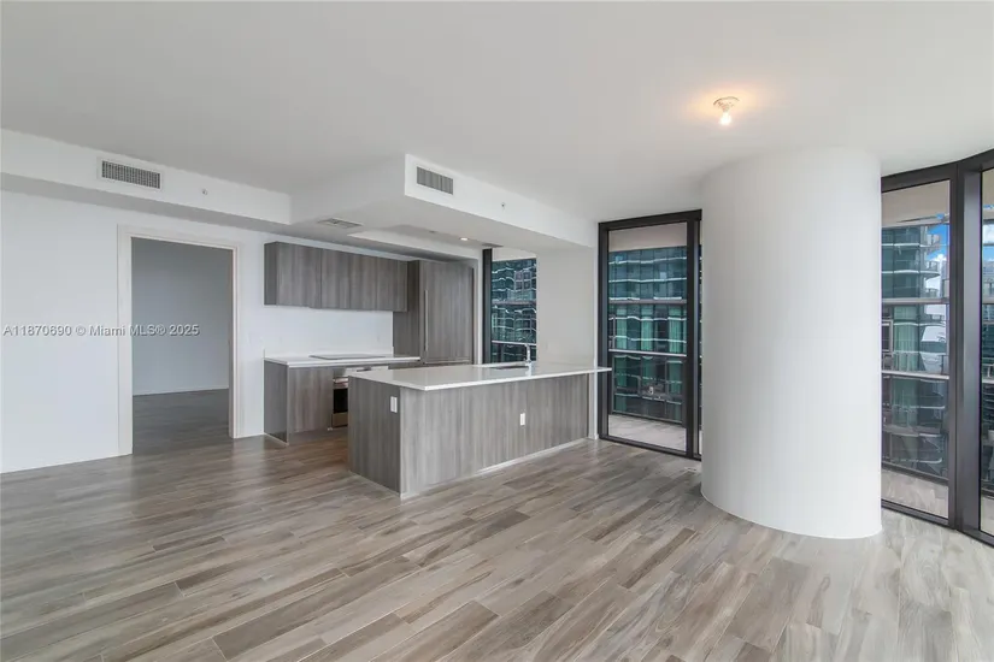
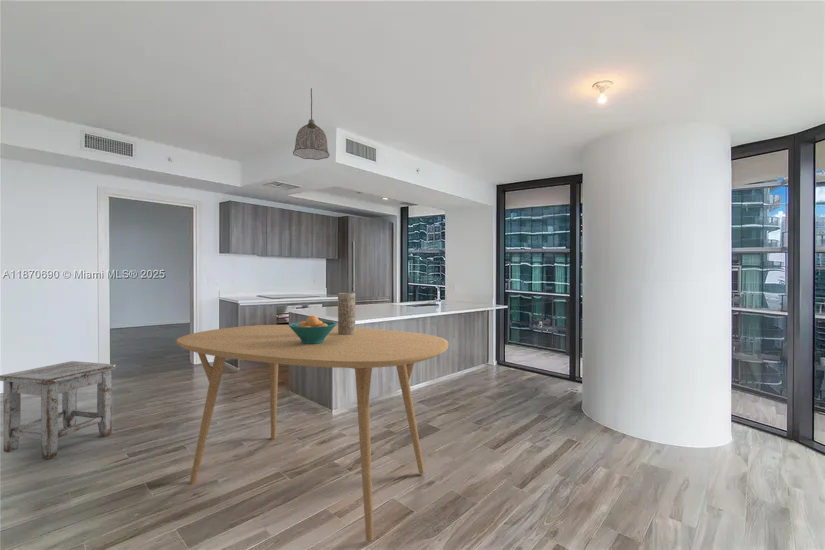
+ stool (62, 406)
+ fruit bowl (312, 328)
+ vase (346, 313)
+ pendant lamp (311, 121)
+ dining table (276, 408)
